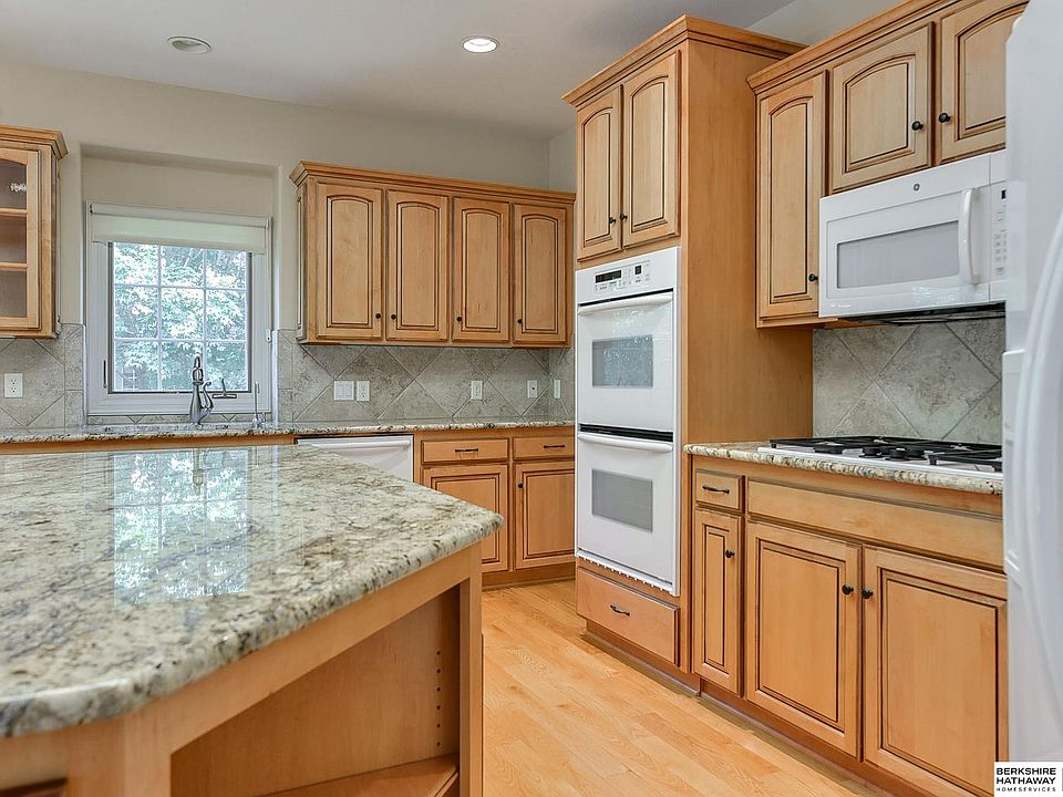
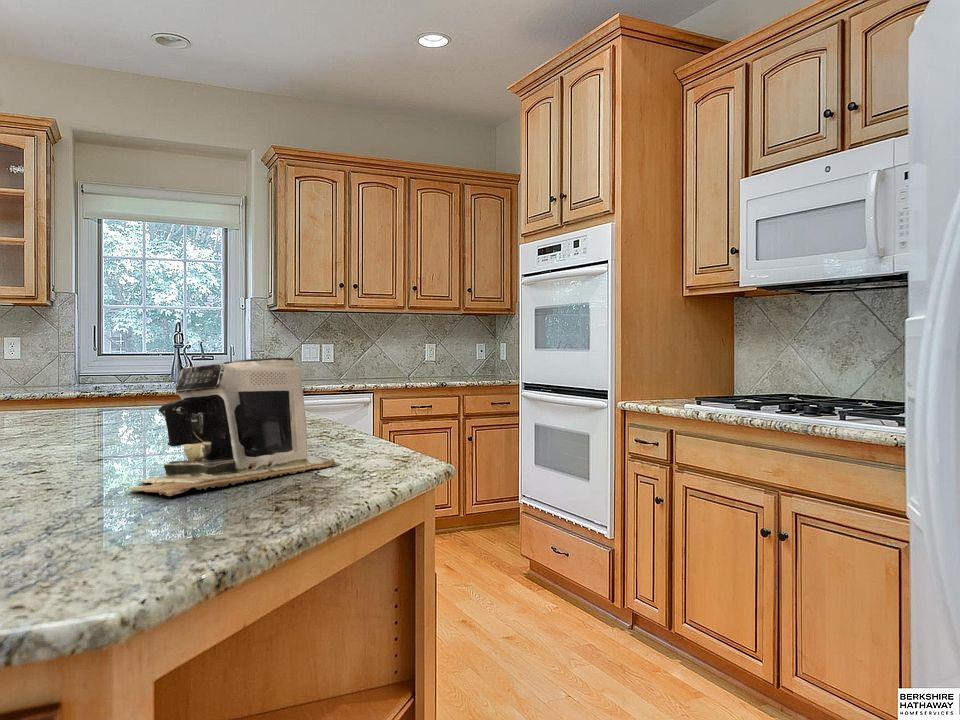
+ coffee maker (245, 415)
